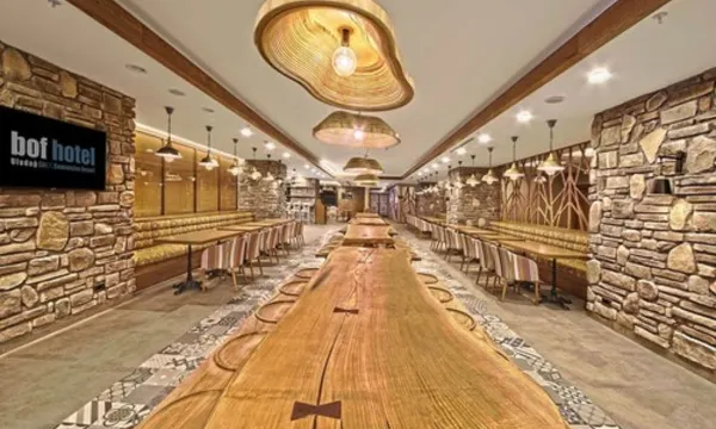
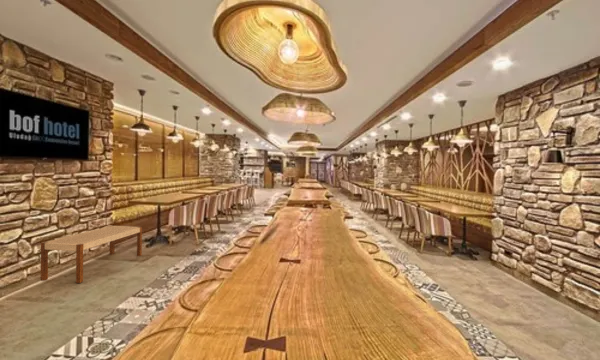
+ bench (97, 245)
